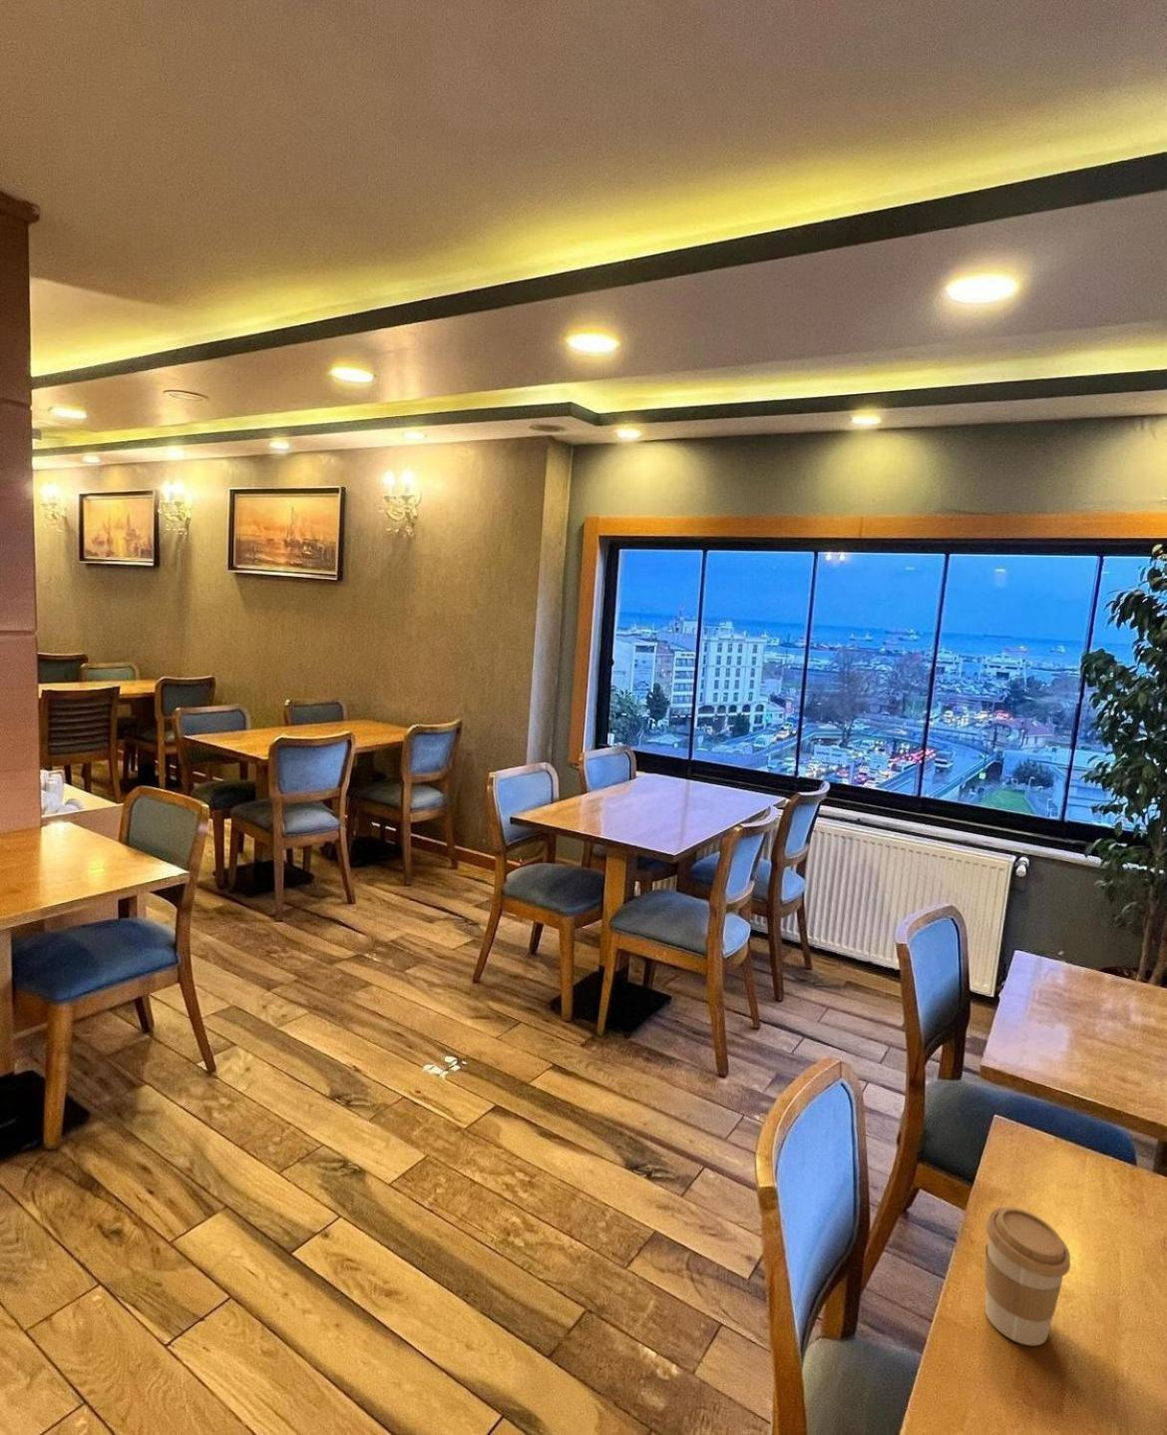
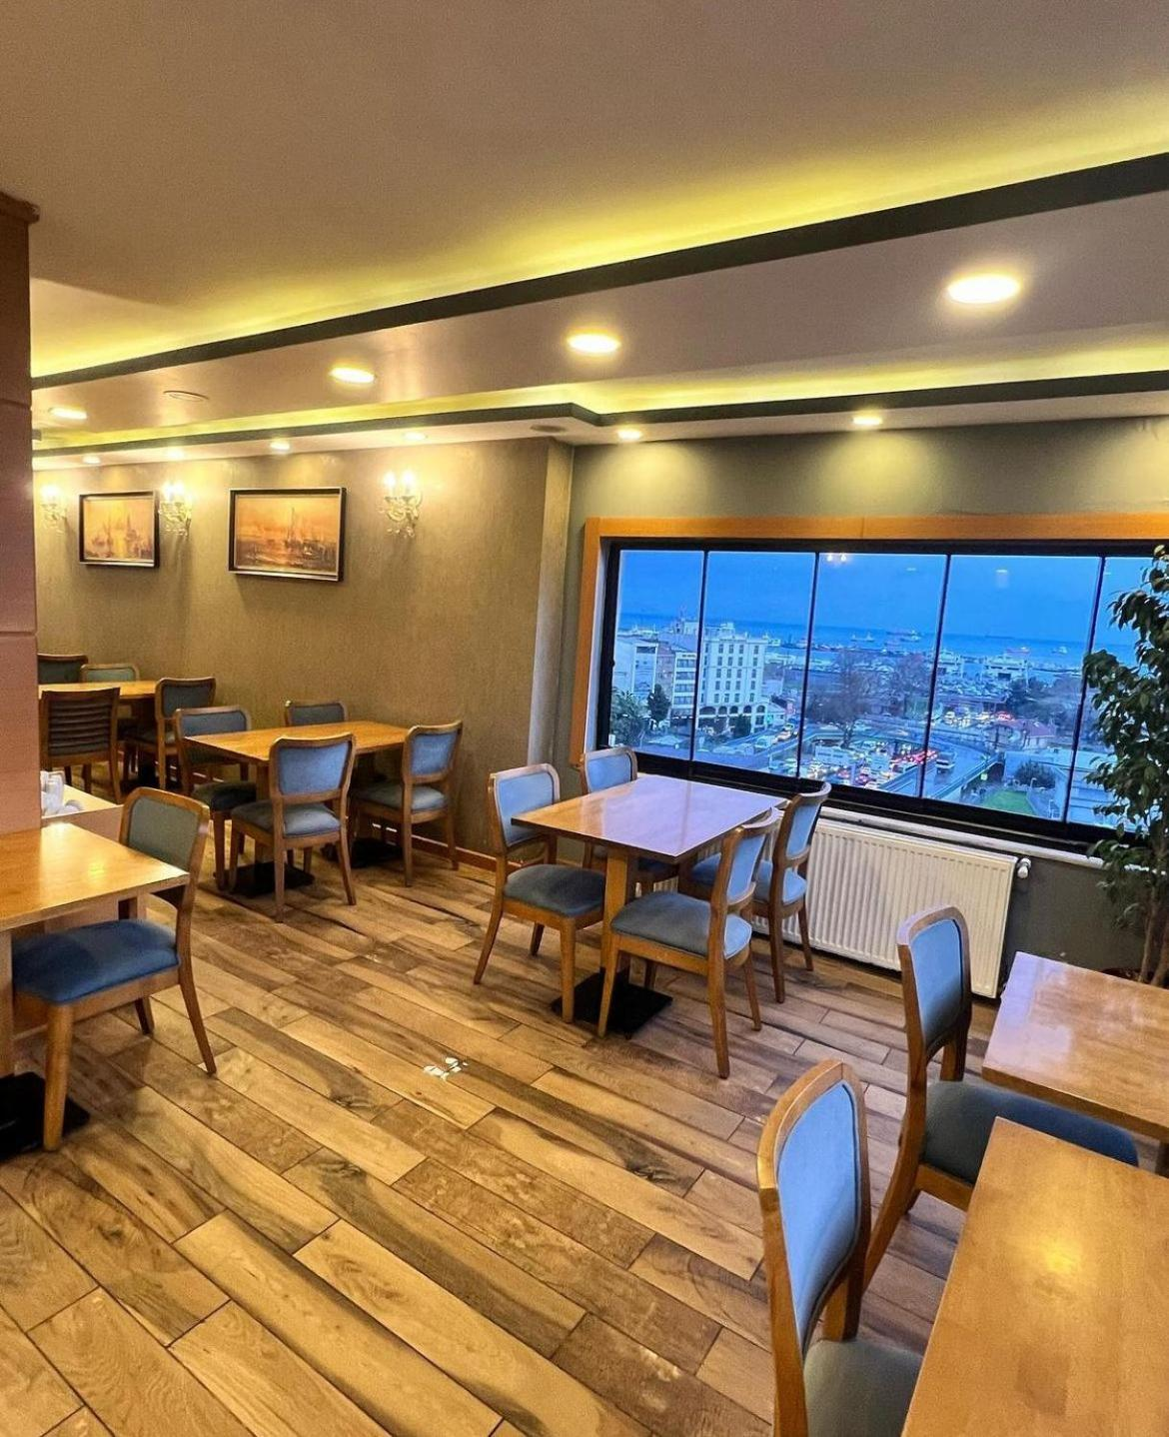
- coffee cup (1023, 1273)
